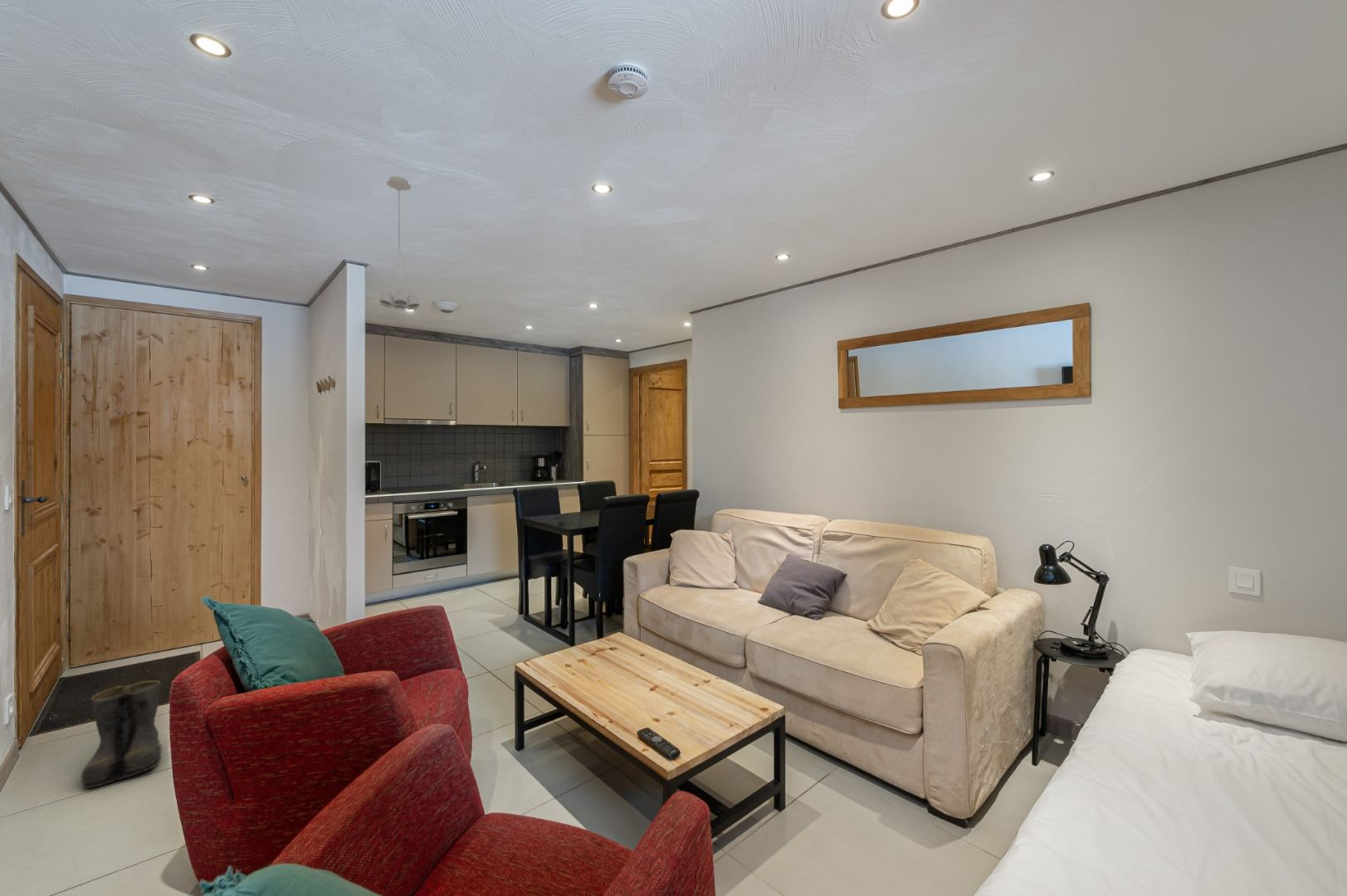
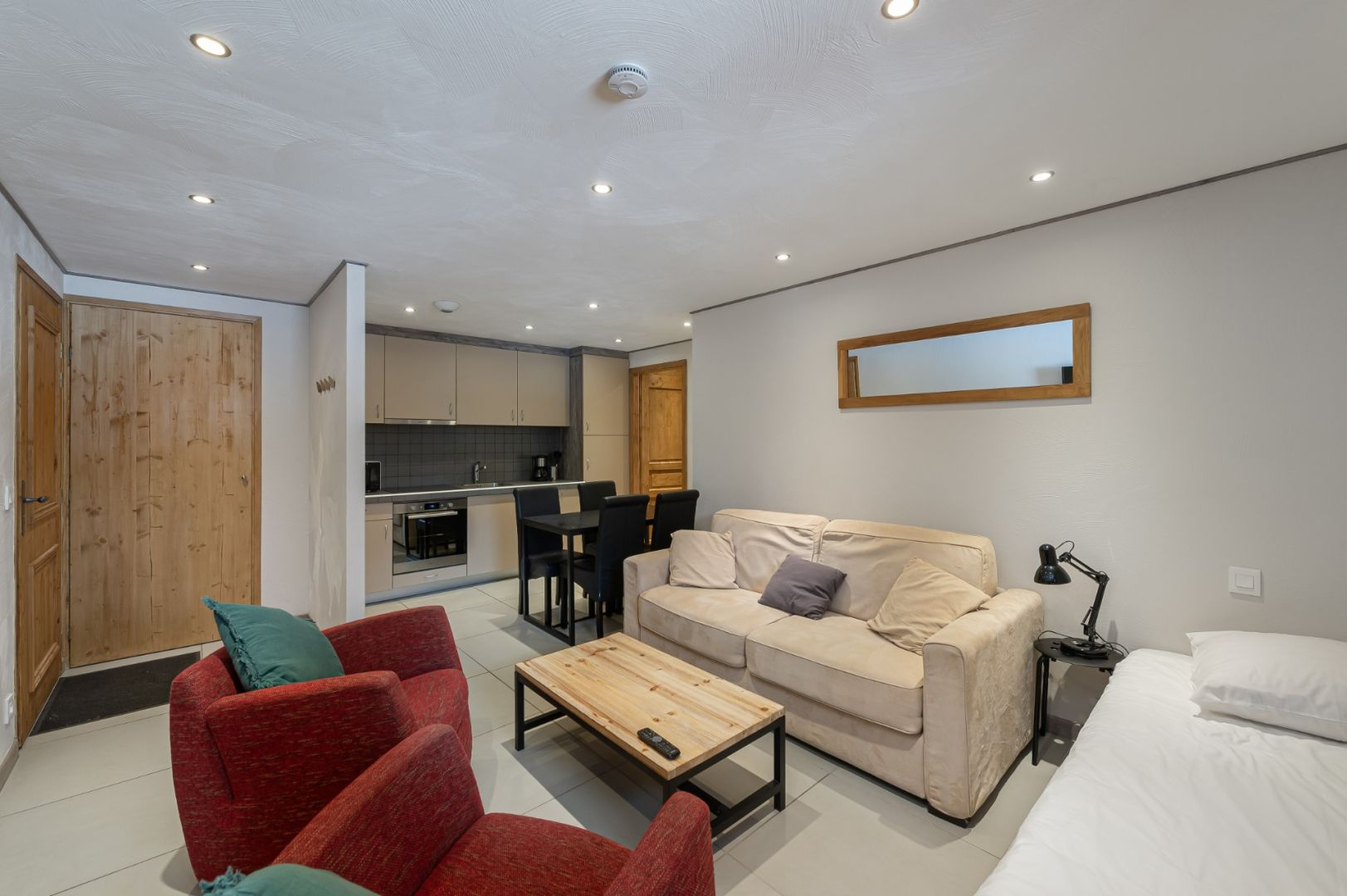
- boots (124, 728)
- pendant light (399, 243)
